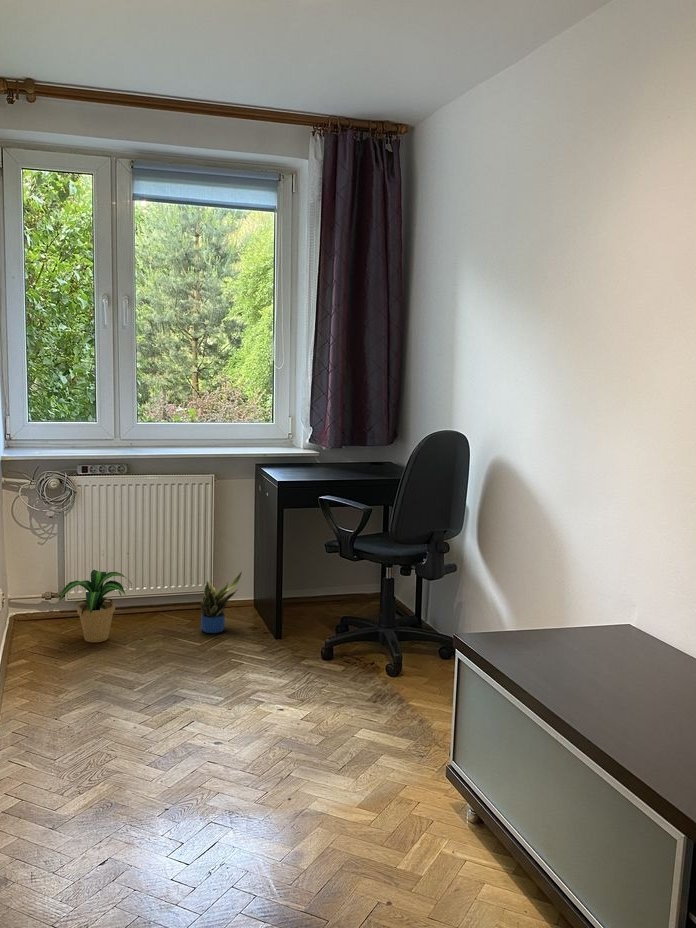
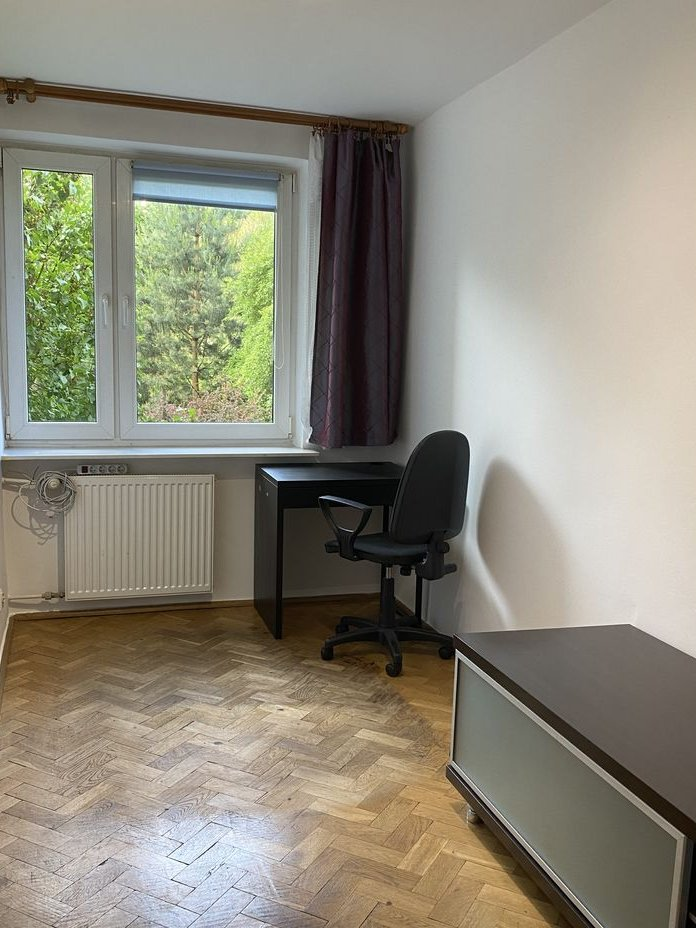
- potted plant (96, 606)
- potted plant (220, 599)
